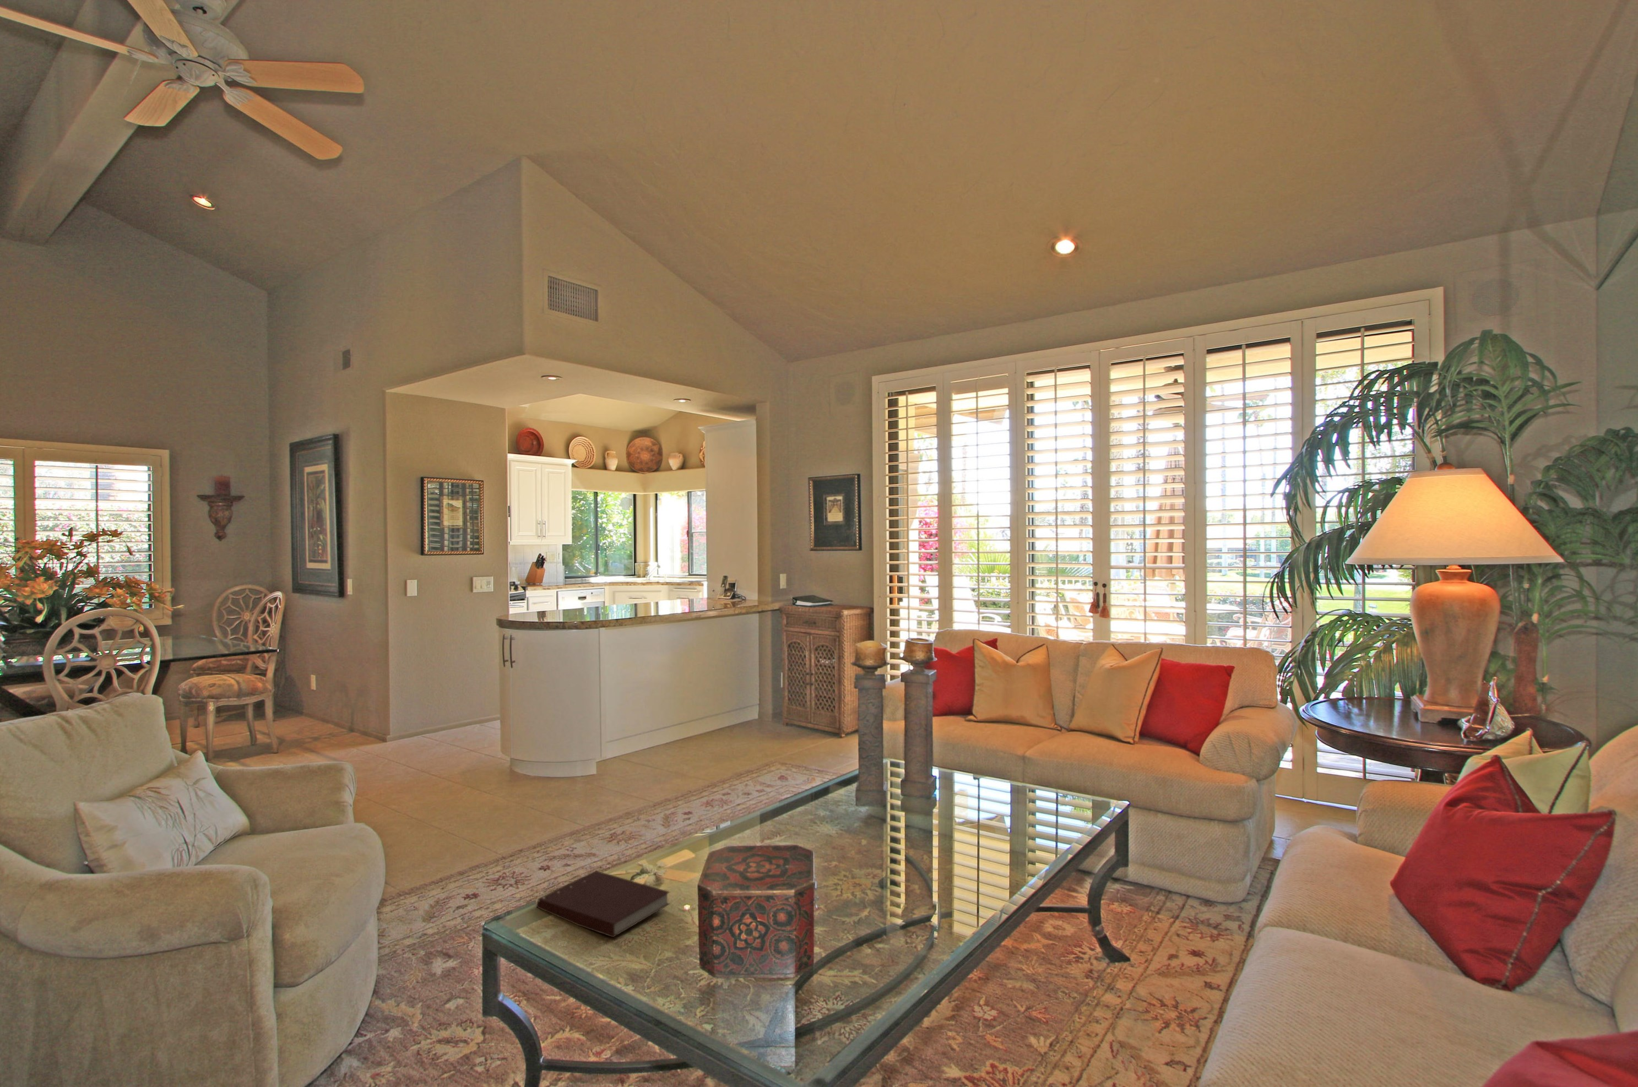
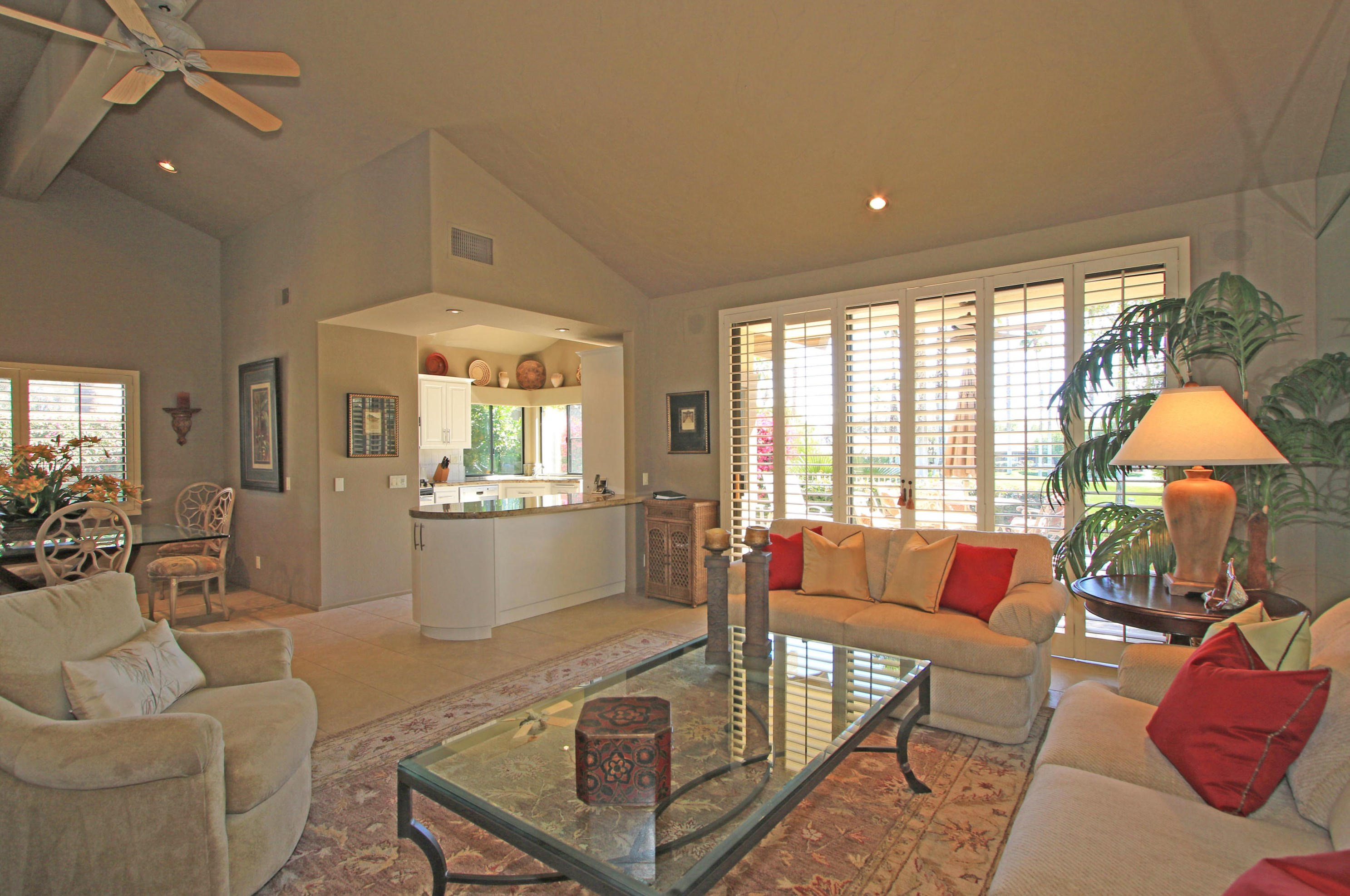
- notebook (604, 901)
